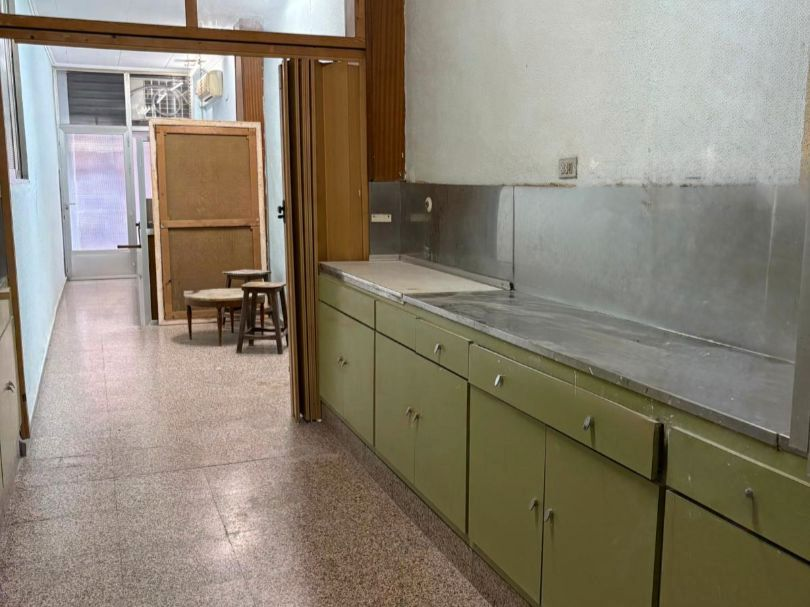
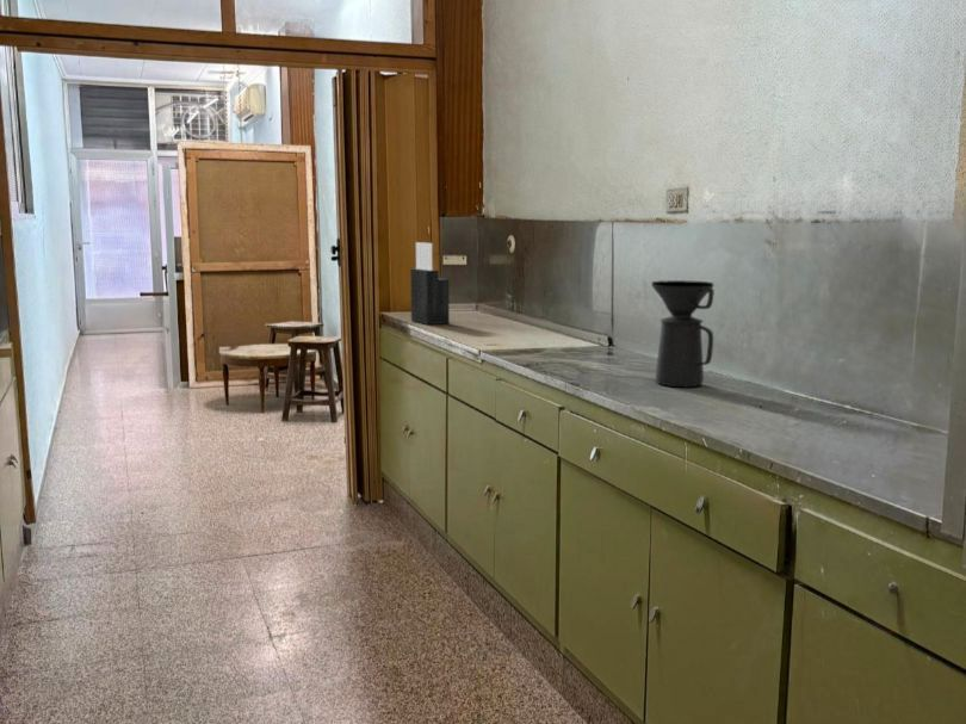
+ coffee maker (680, 333)
+ knife block (432, 281)
